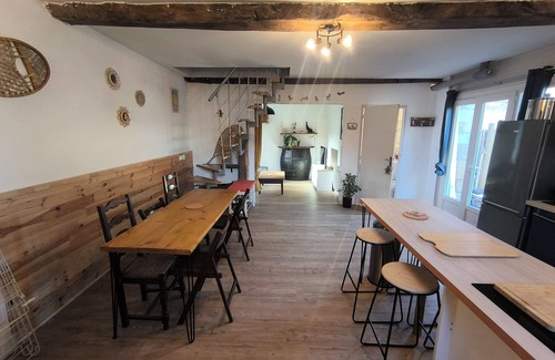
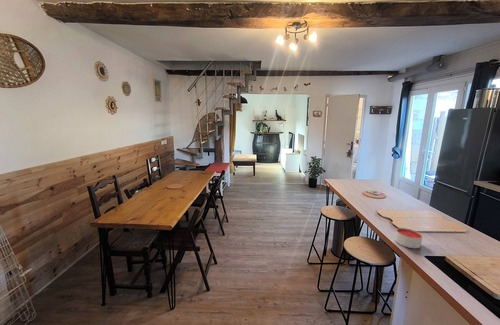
+ candle (408, 237)
